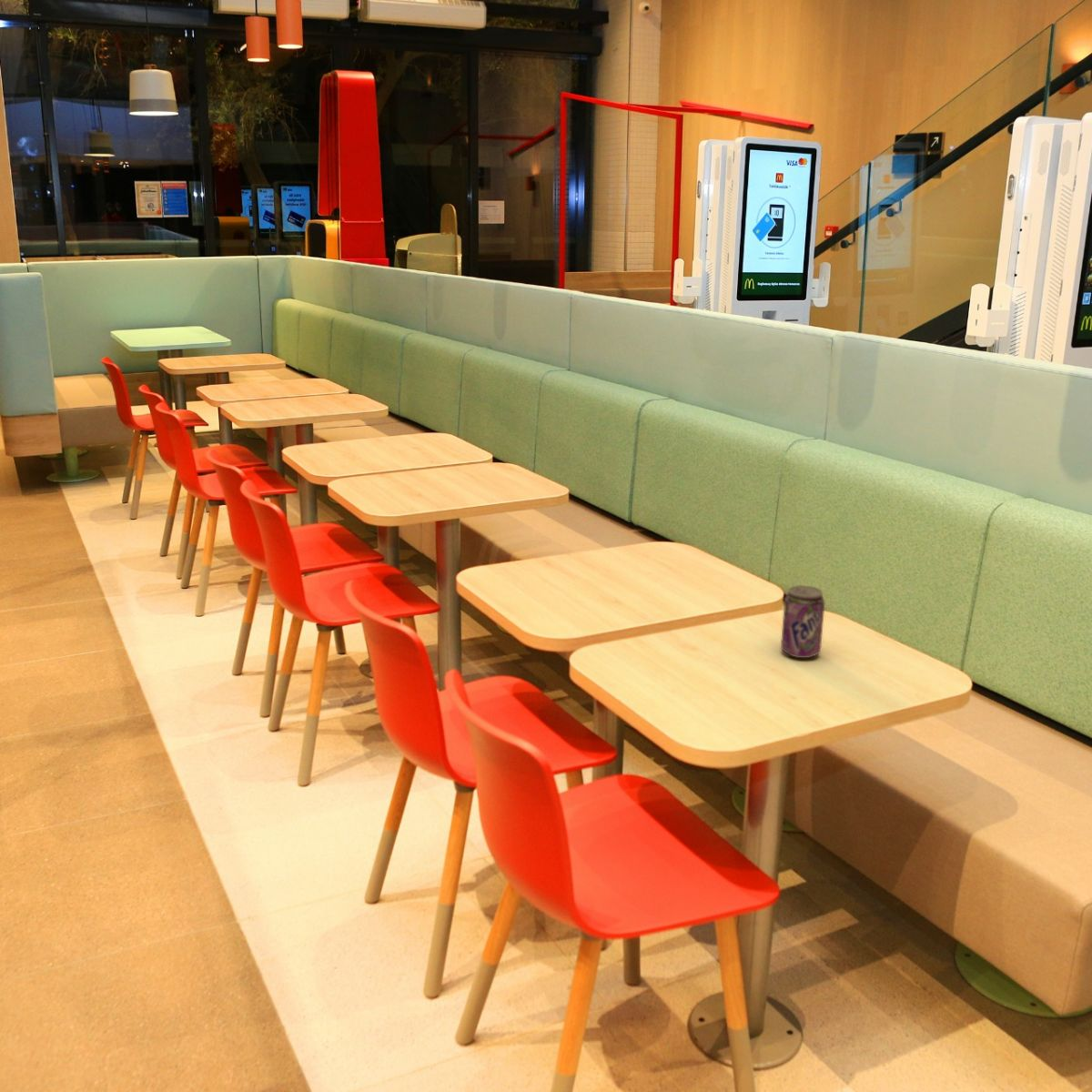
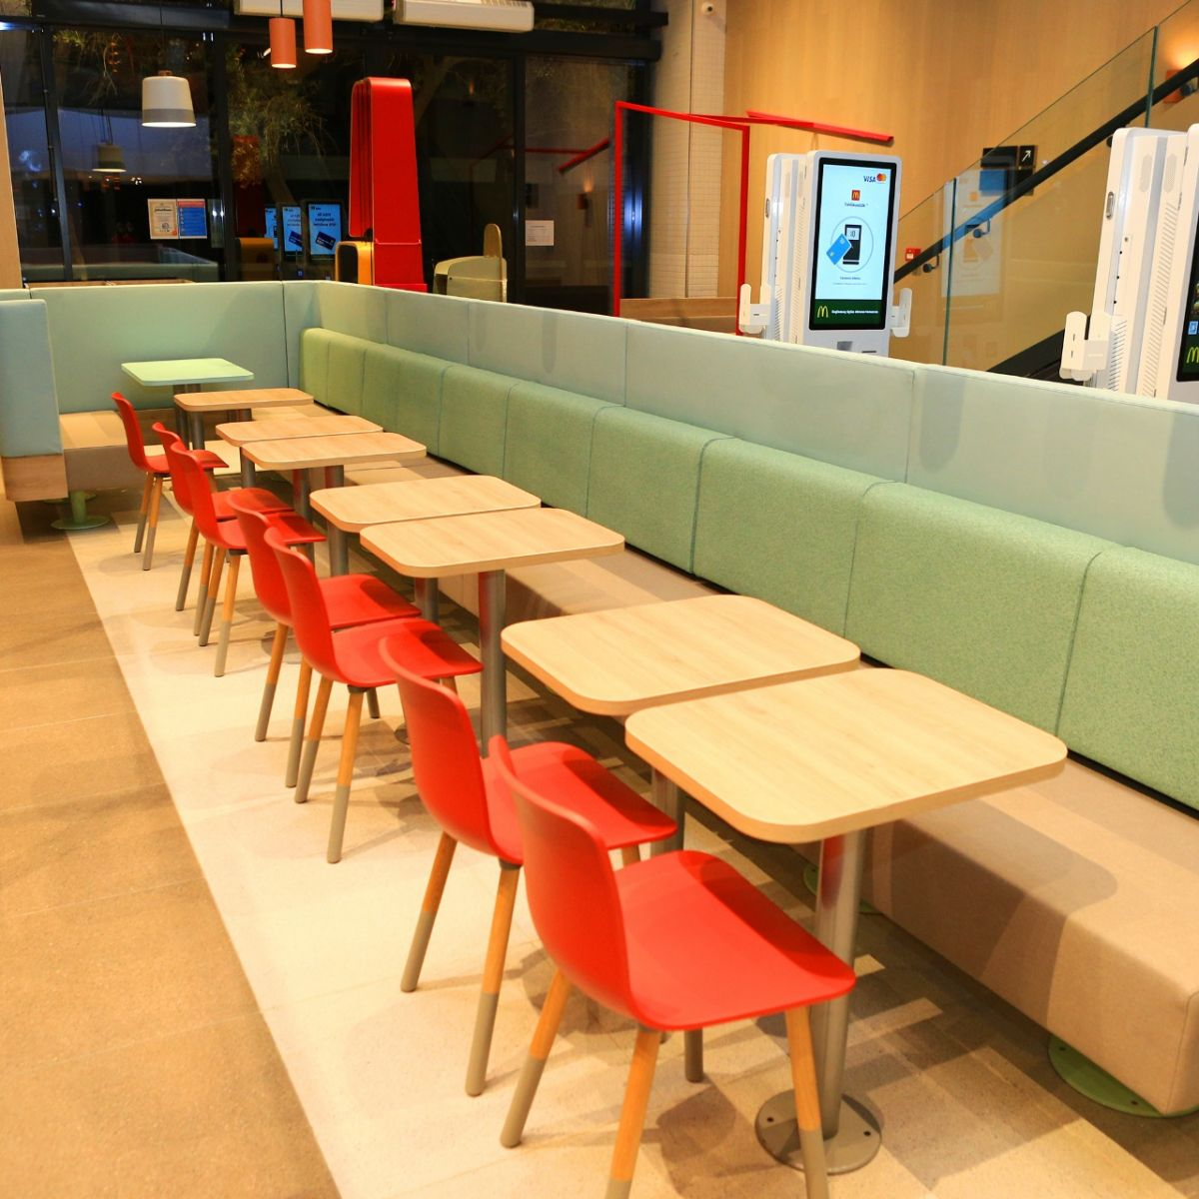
- beverage can (803, 622)
